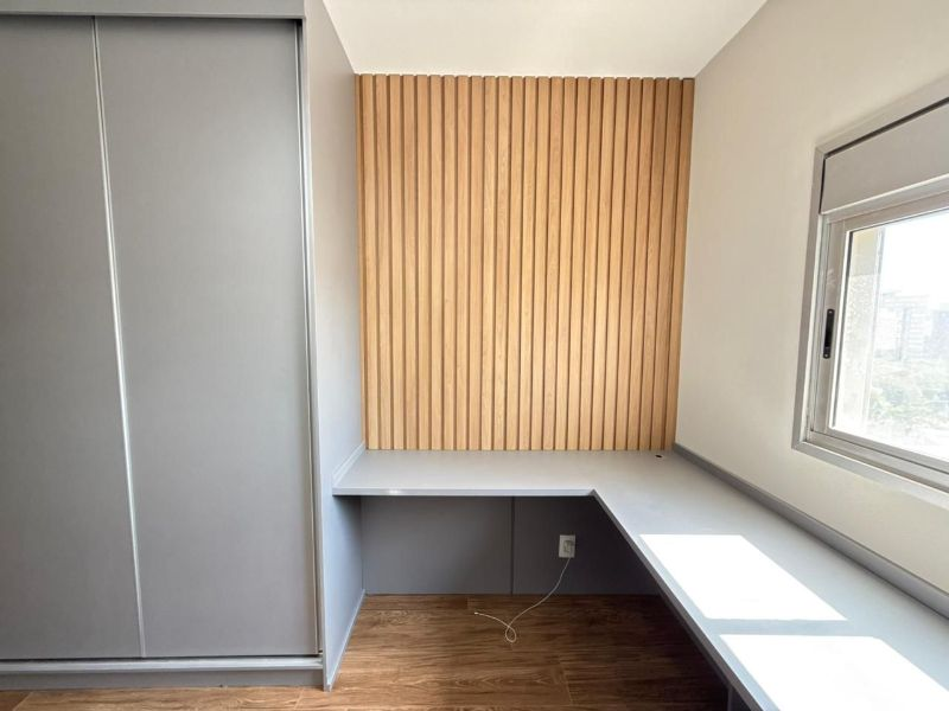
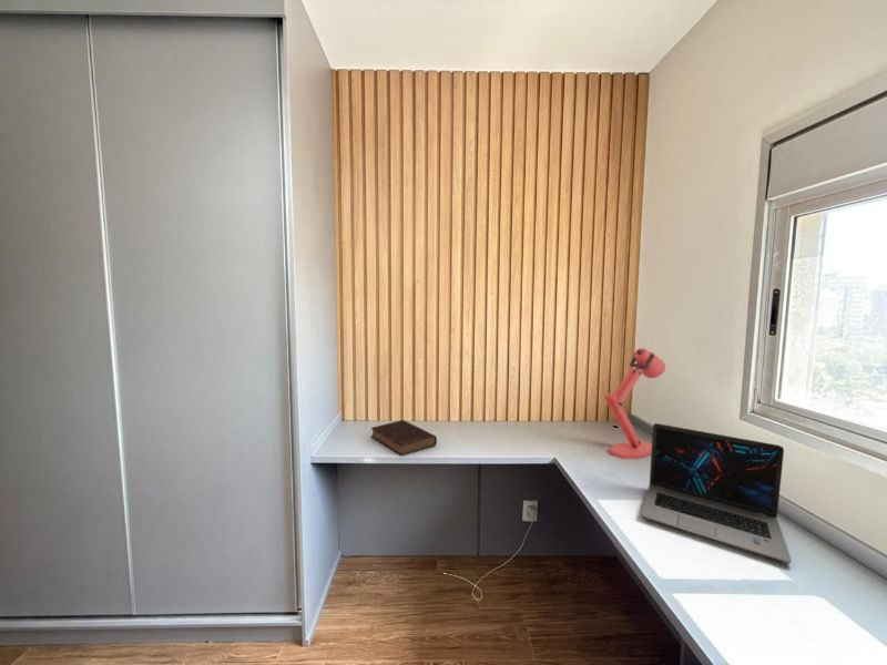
+ desk lamp (628, 393)
+ book (402, 436)
+ laptop (711, 483)
